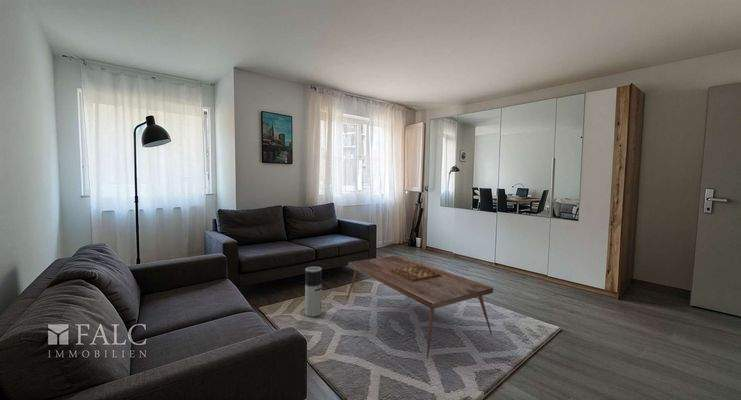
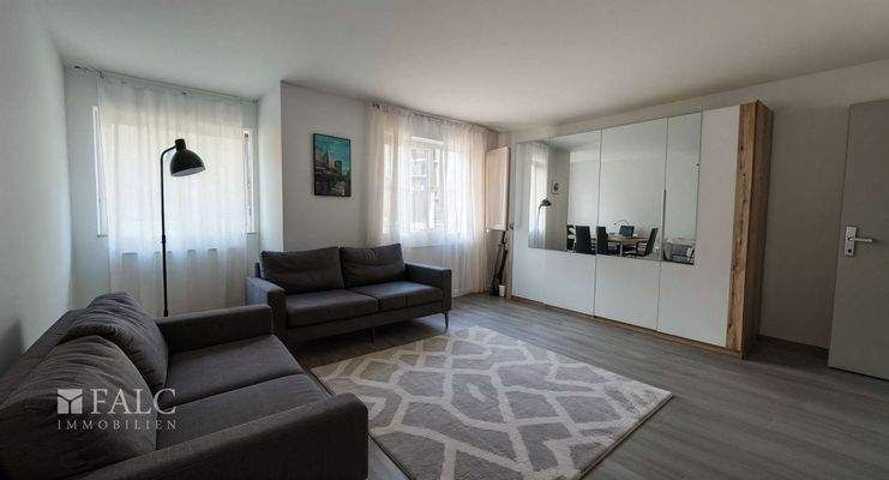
- air purifier (313, 291)
- coffee table (411, 291)
